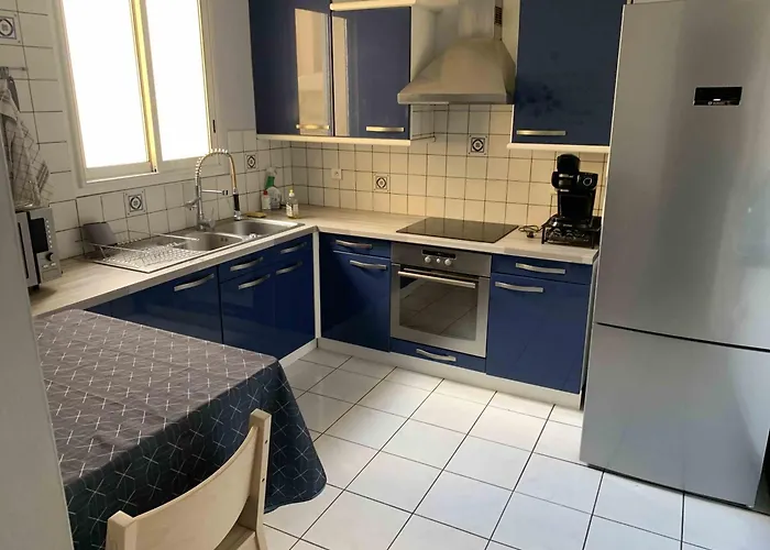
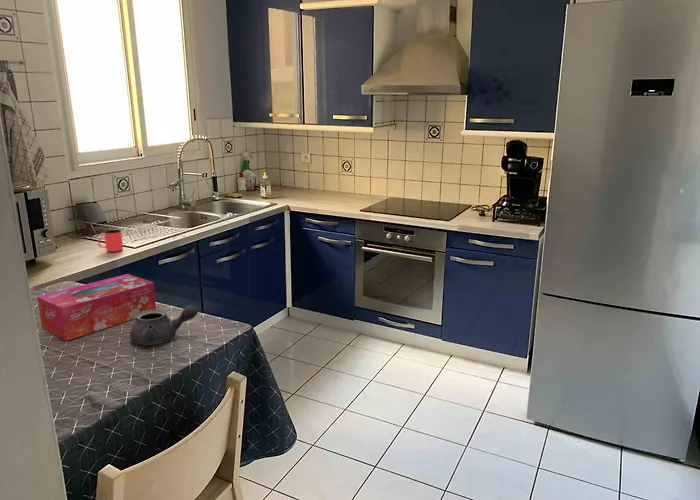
+ teapot (163, 323)
+ tissue box (99, 304)
+ cup (110, 241)
